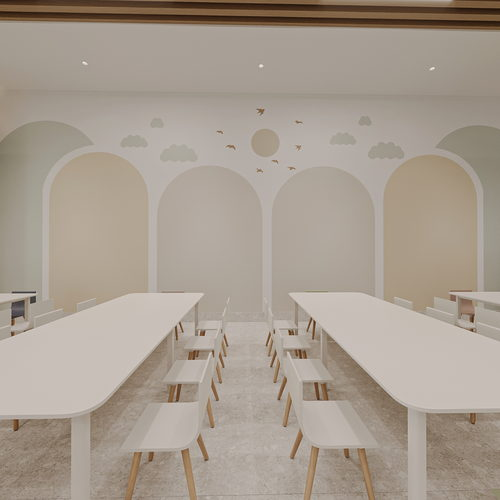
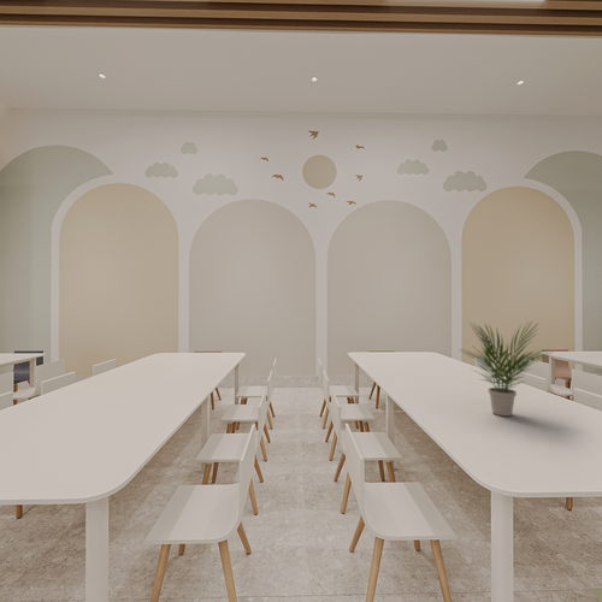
+ potted plant (502, 366)
